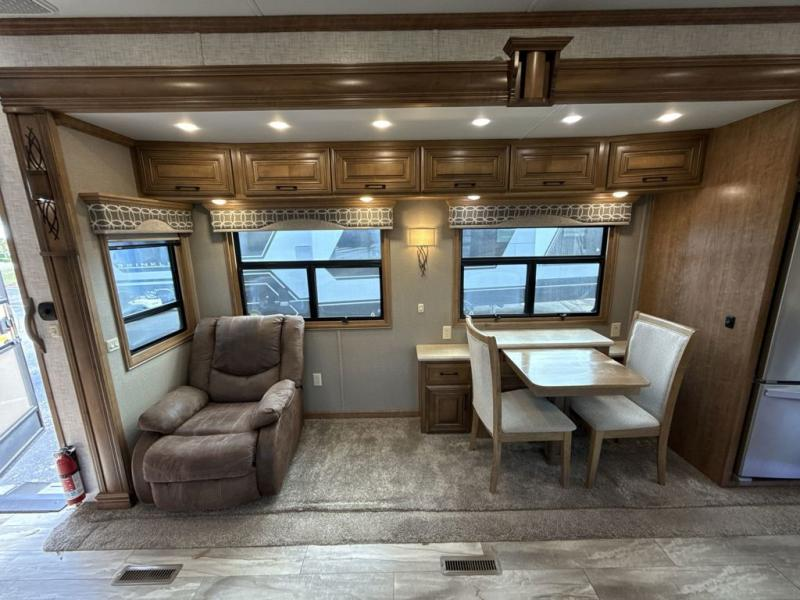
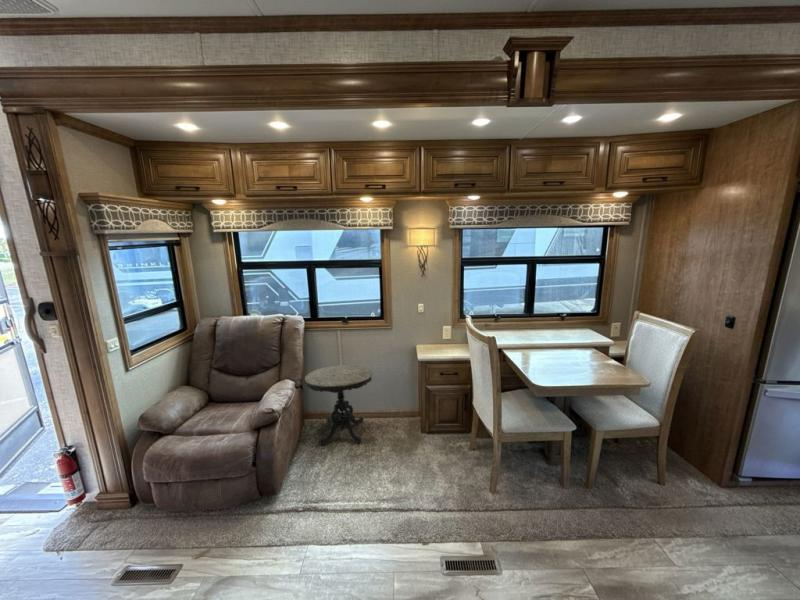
+ side table (340, 403)
